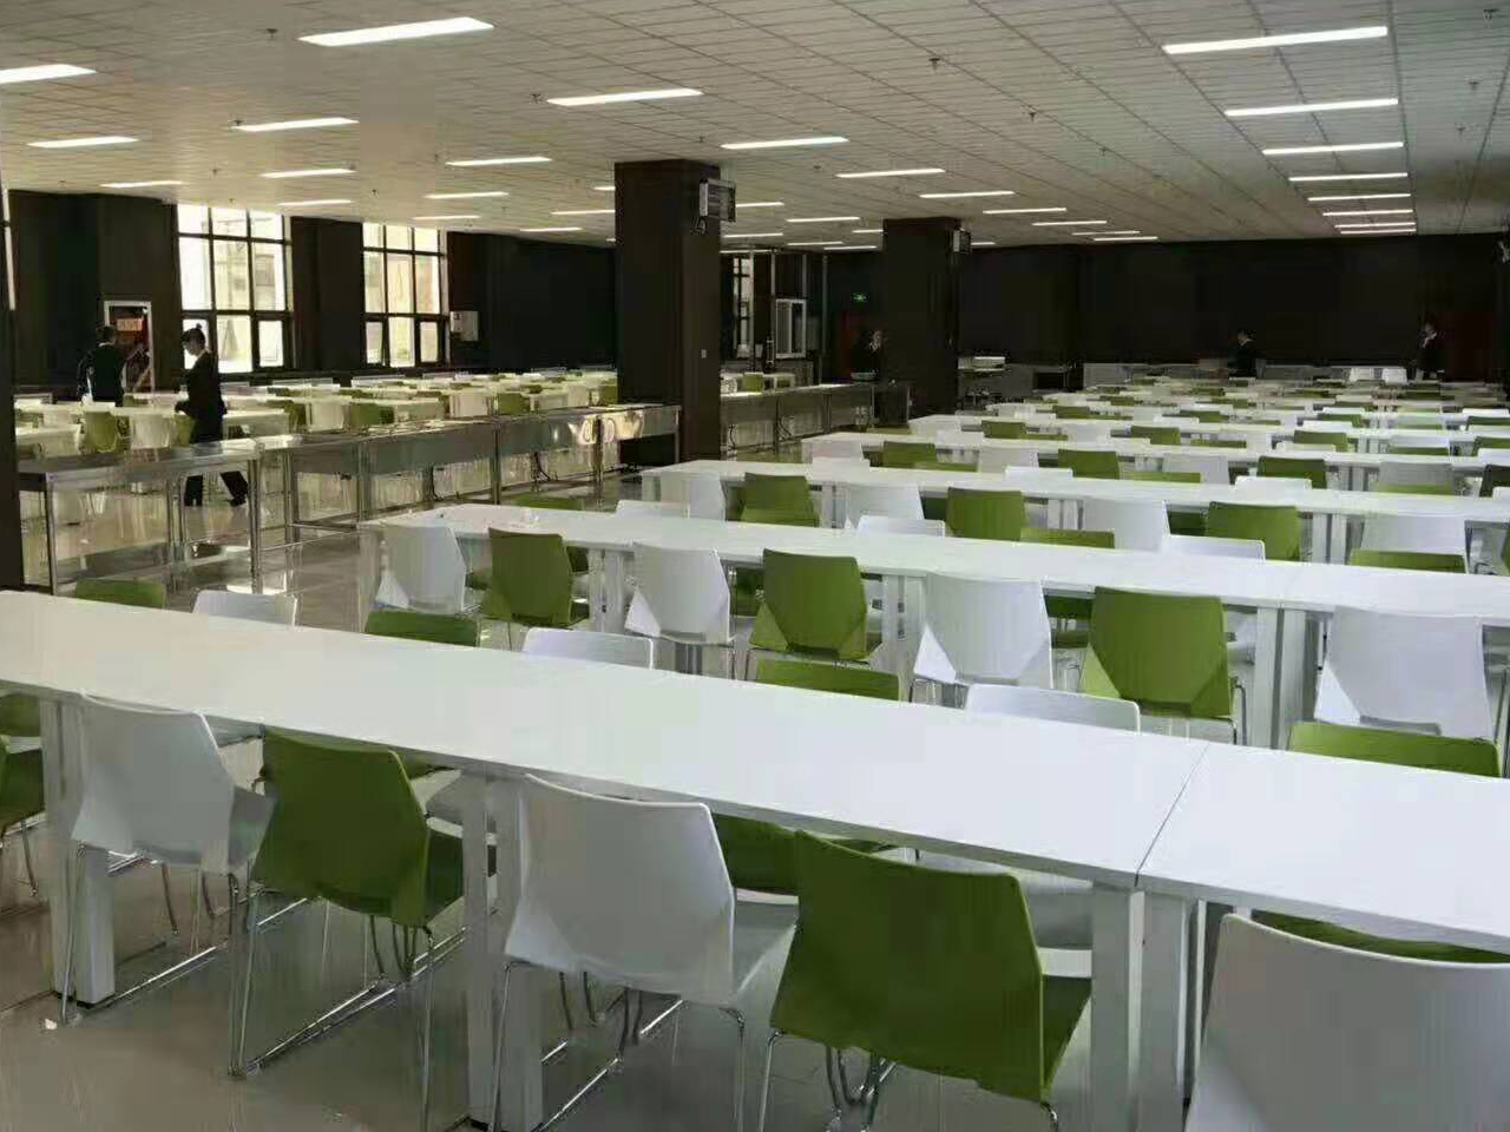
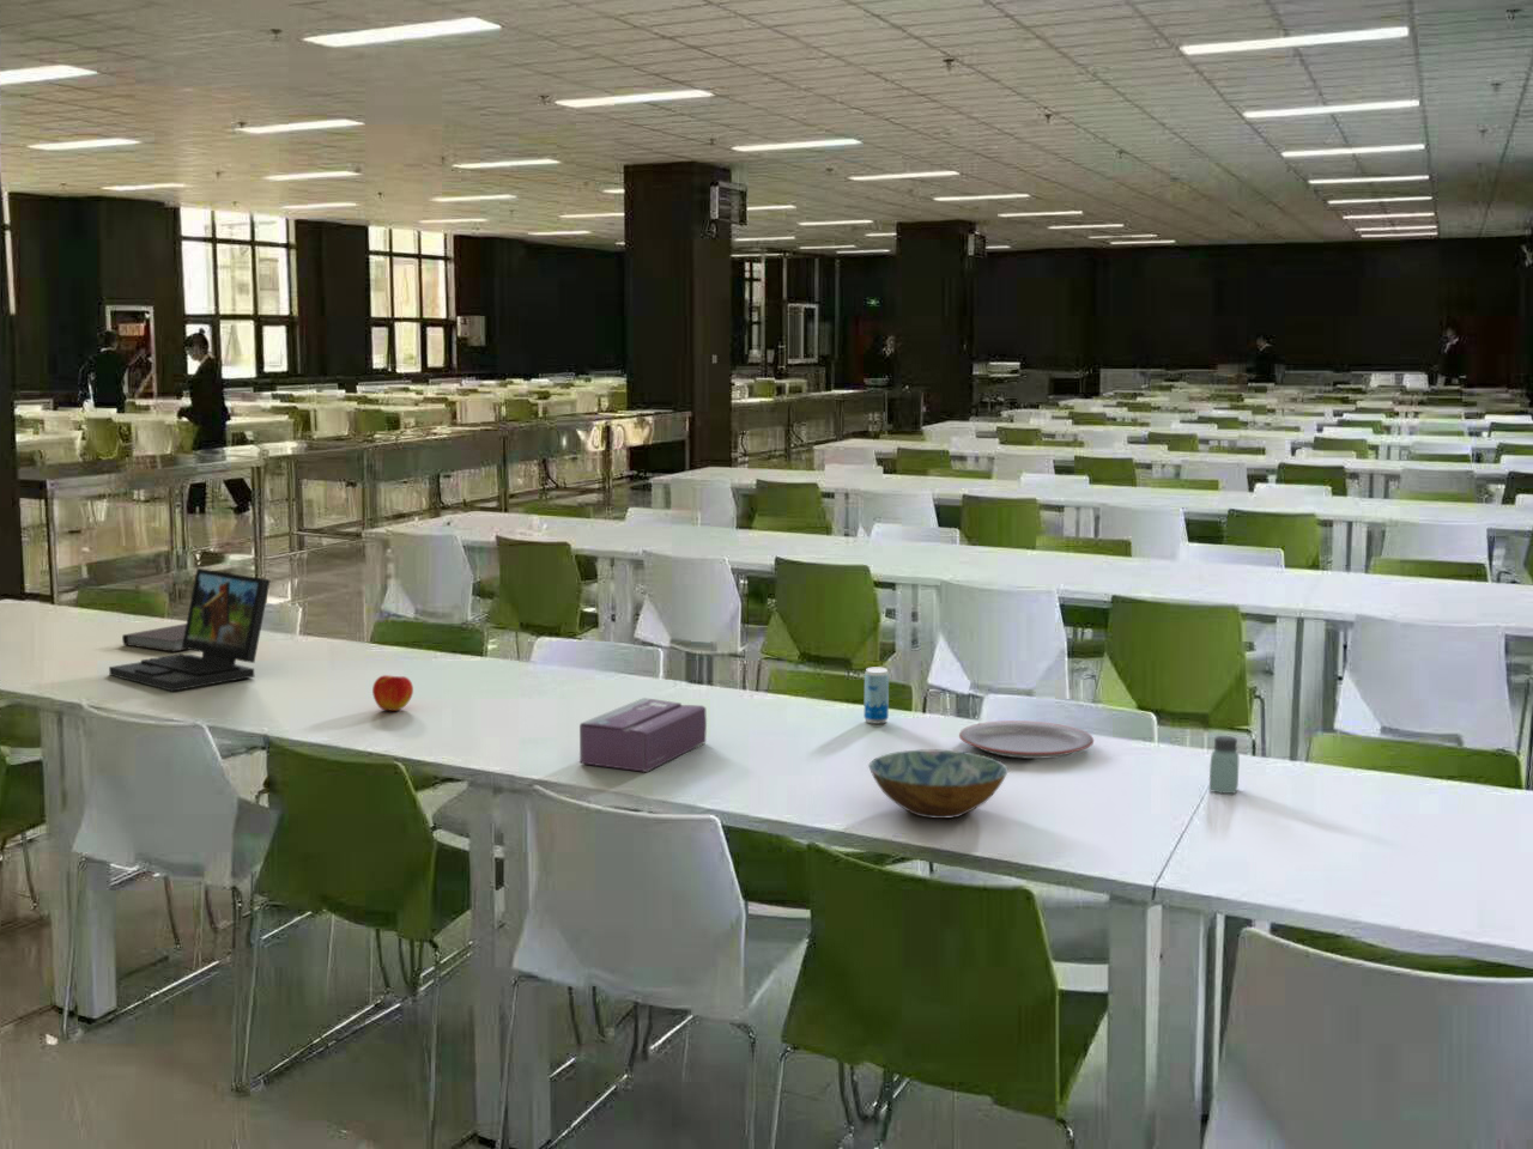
+ tissue box (645, 733)
+ laptop (190, 625)
+ saltshaker (1224, 764)
+ beverage can (875, 694)
+ bowl (937, 788)
+ plate (1025, 741)
+ apple (392, 692)
+ notebook (183, 636)
